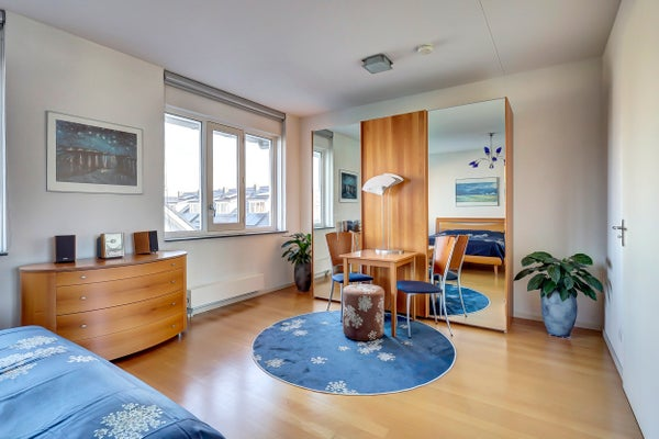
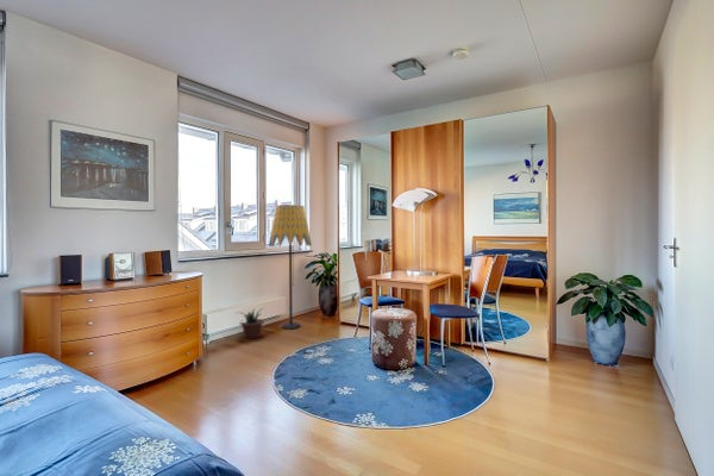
+ floor lamp (290, 265)
+ potted plant (249, 322)
